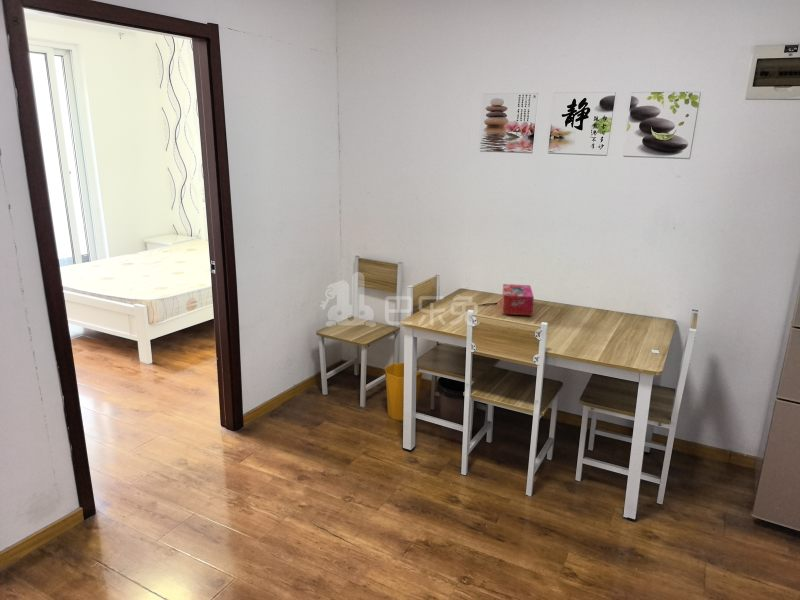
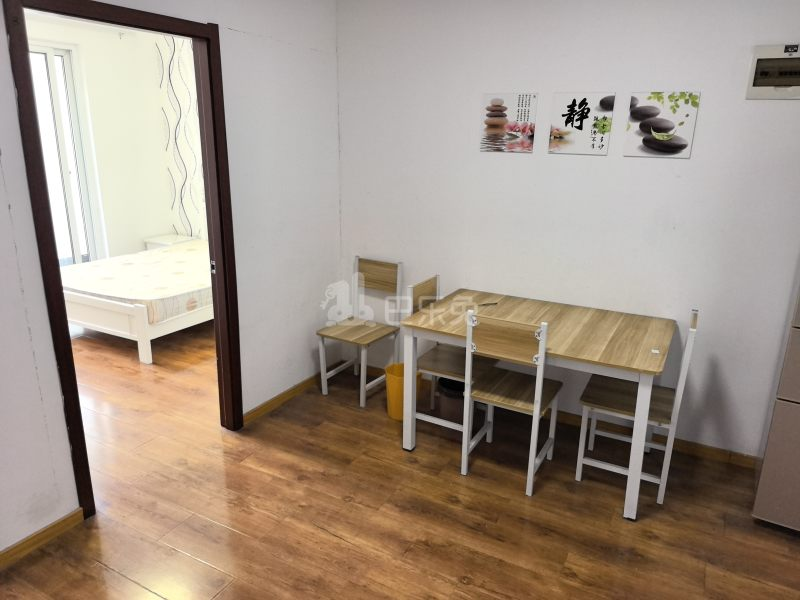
- tissue box (517, 299)
